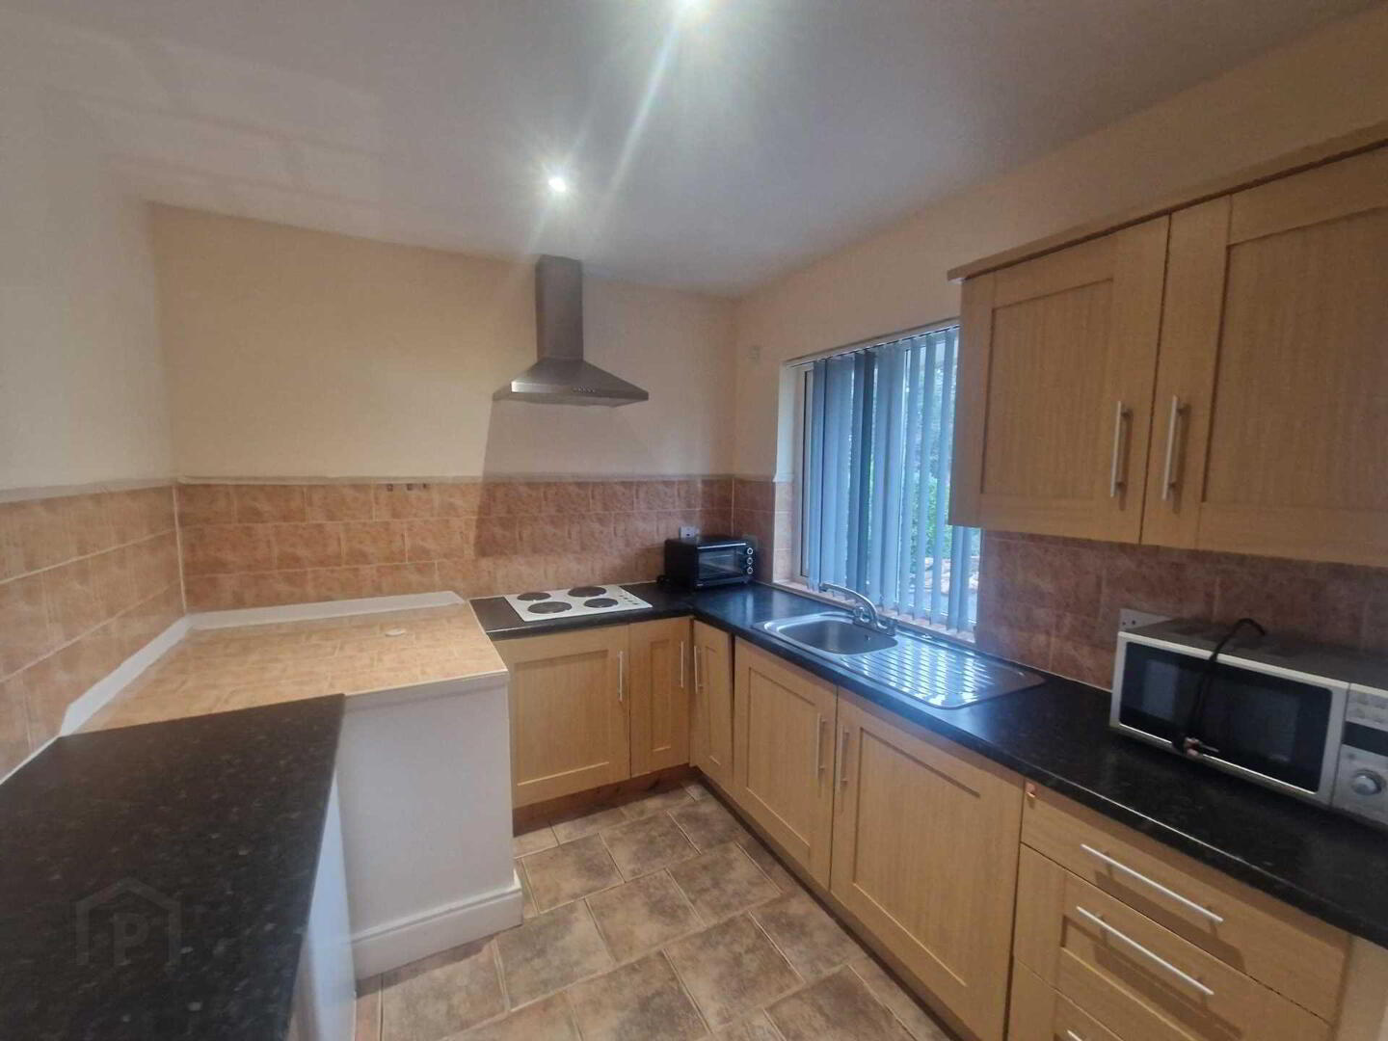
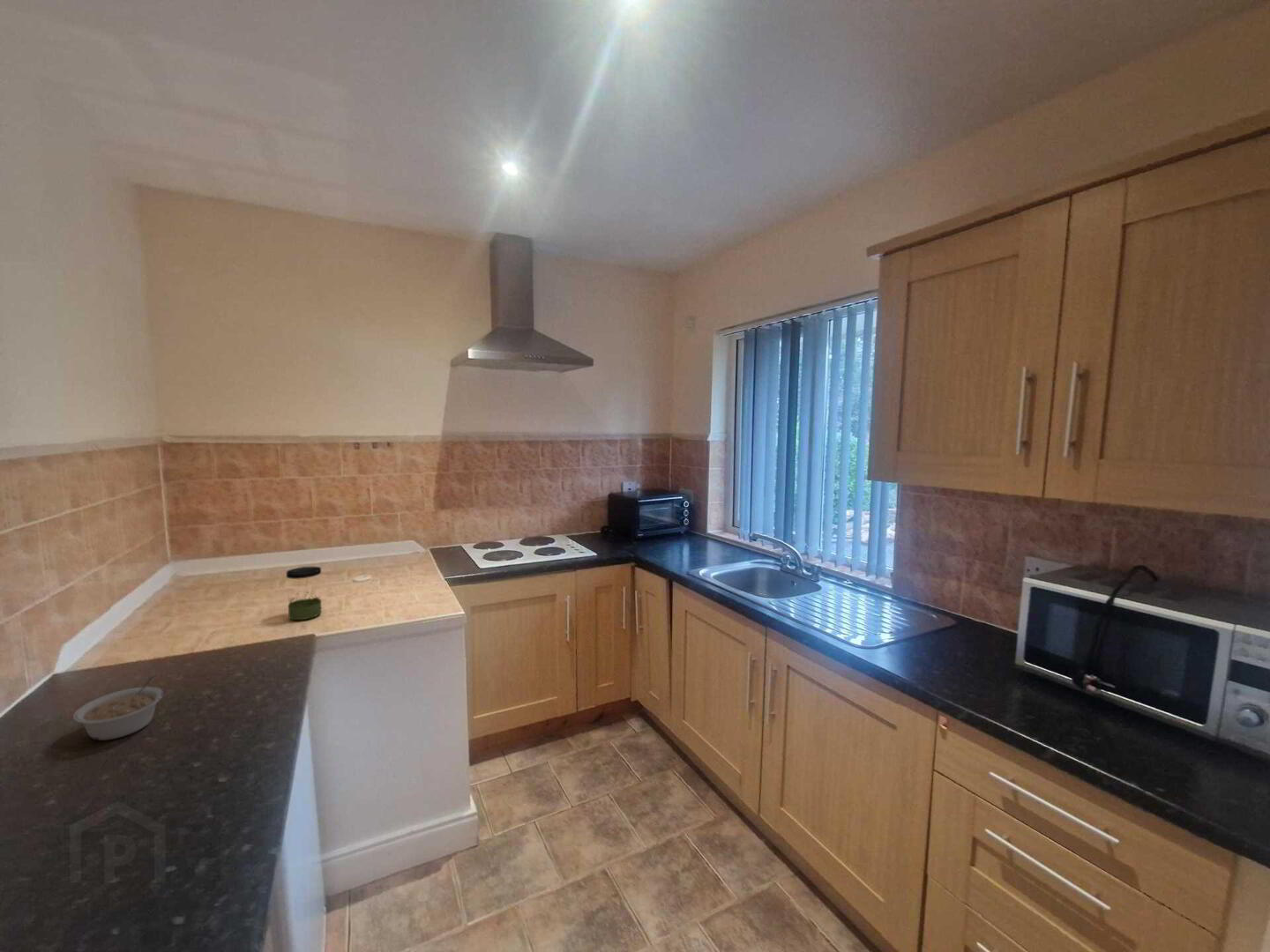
+ jar (306, 592)
+ legume (121, 711)
